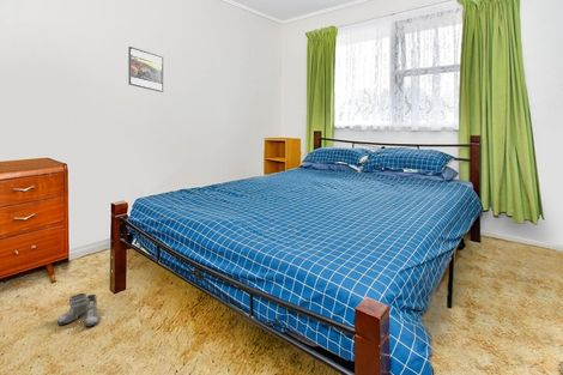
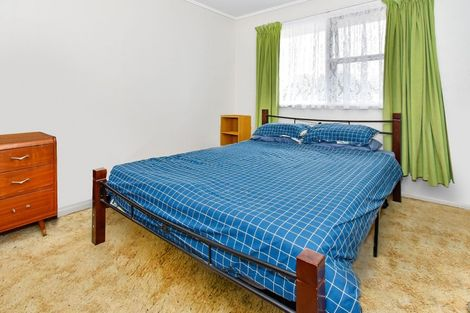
- boots (80, 308)
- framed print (146, 69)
